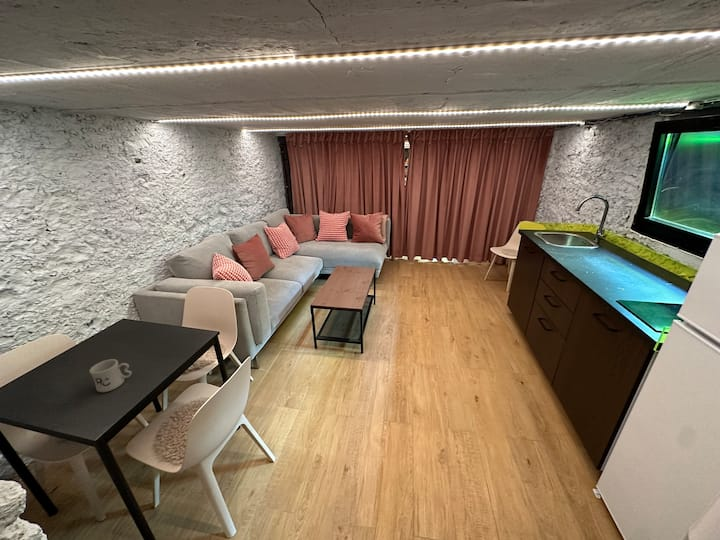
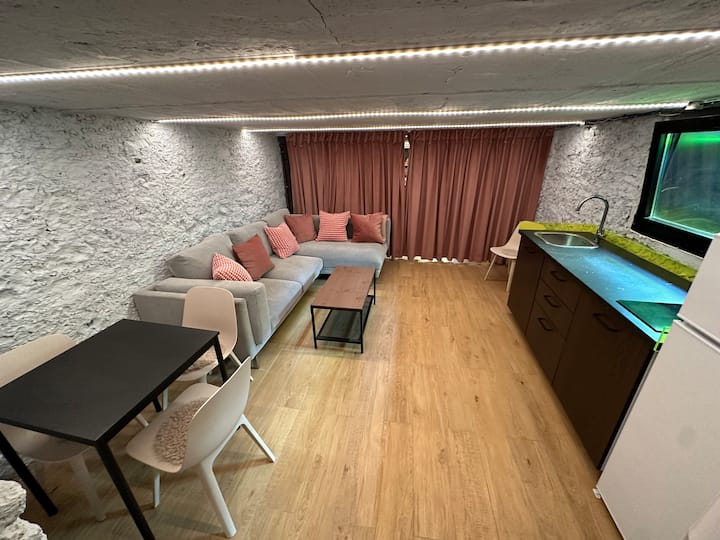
- mug (112, 374)
